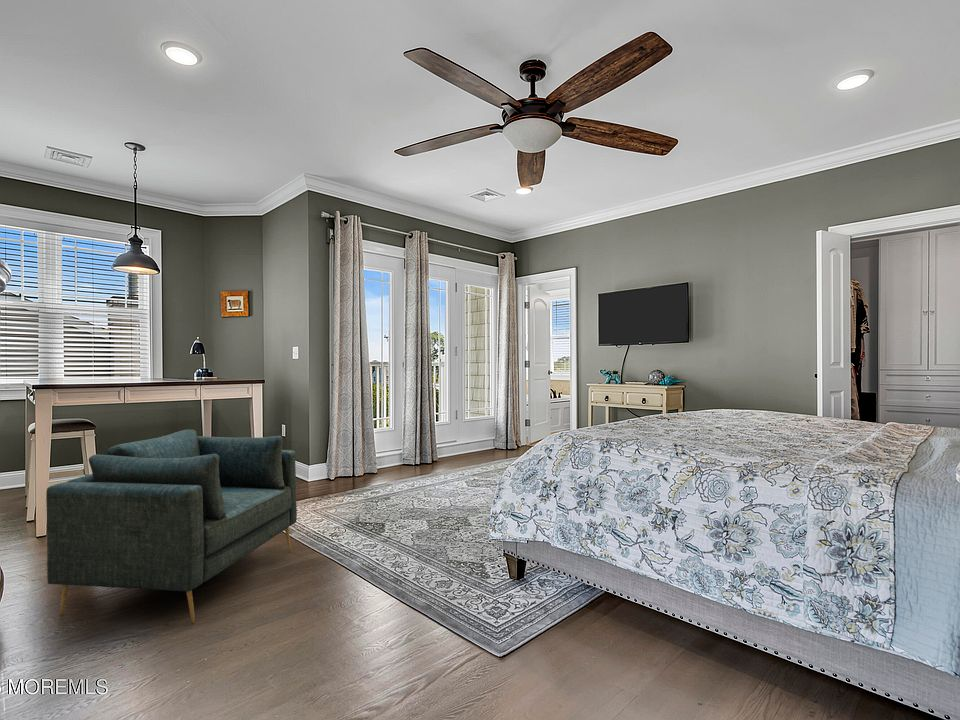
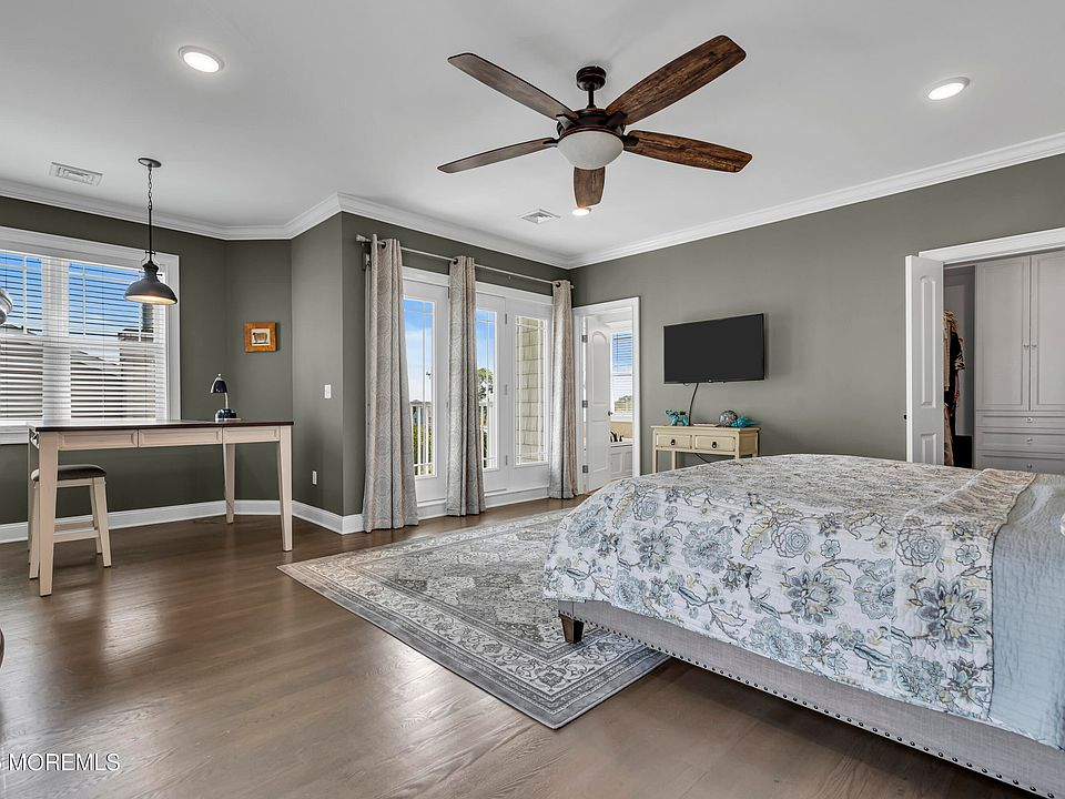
- armchair (192, 507)
